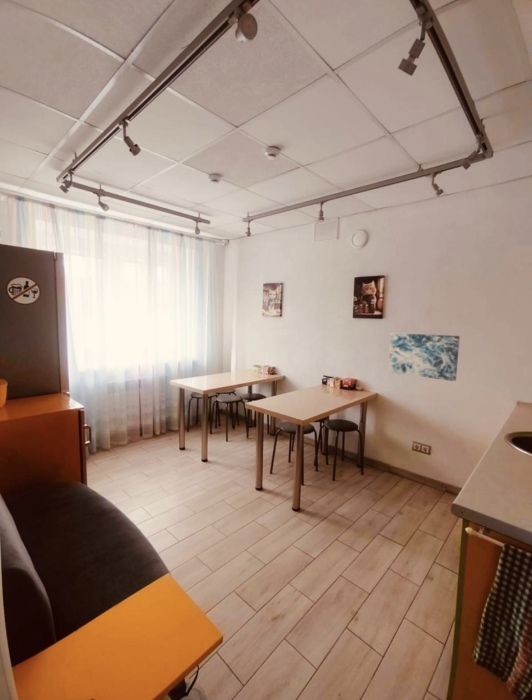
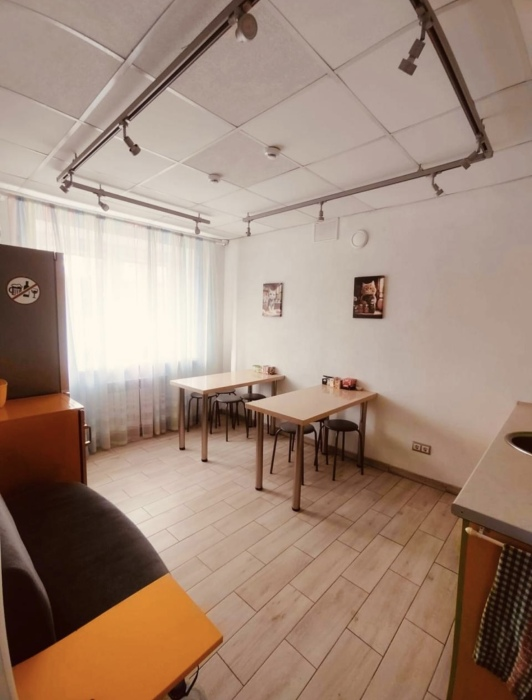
- wall art (421, 355)
